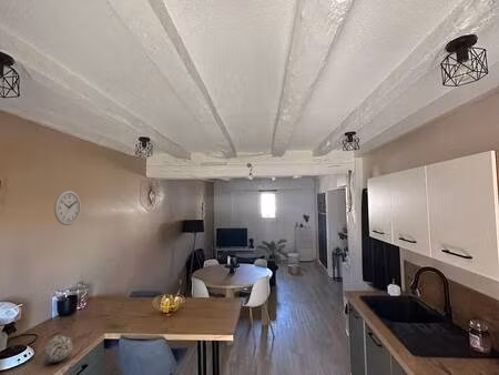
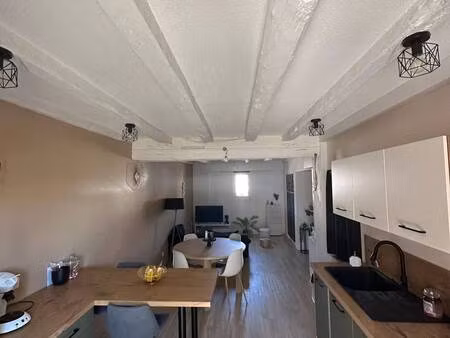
- decorative ball (58, 347)
- wall clock (69, 207)
